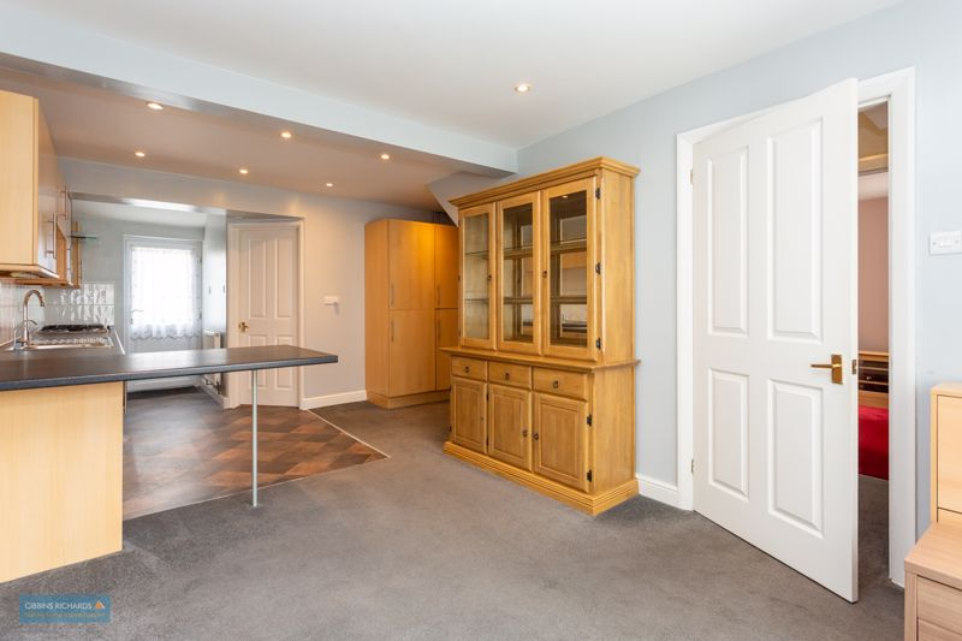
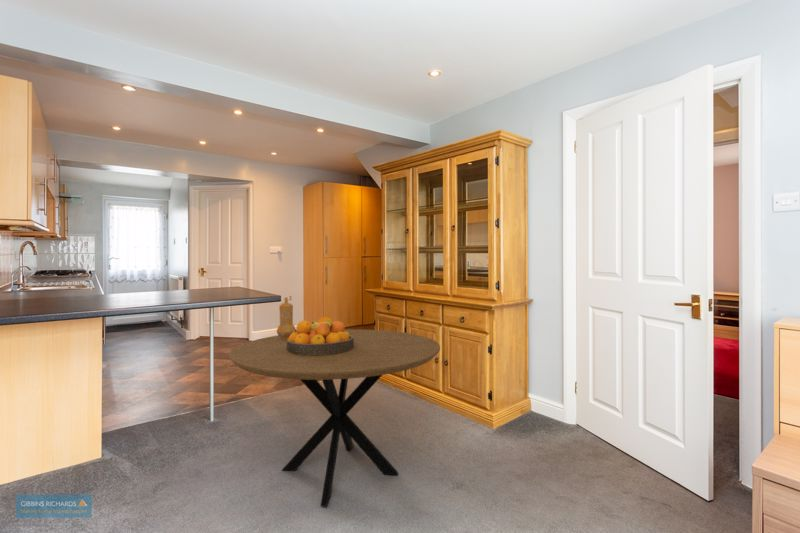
+ dining table (339, 408)
+ fruit bowl (320, 333)
+ pepper mill (287, 316)
